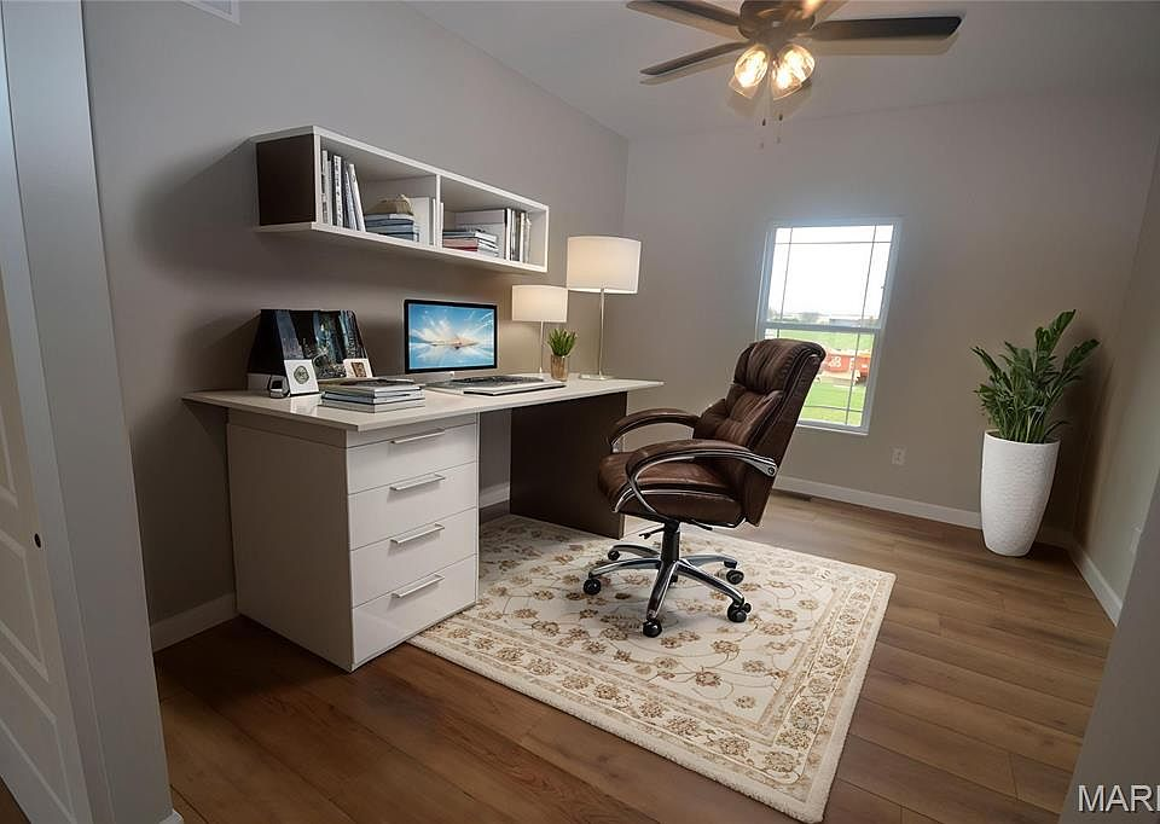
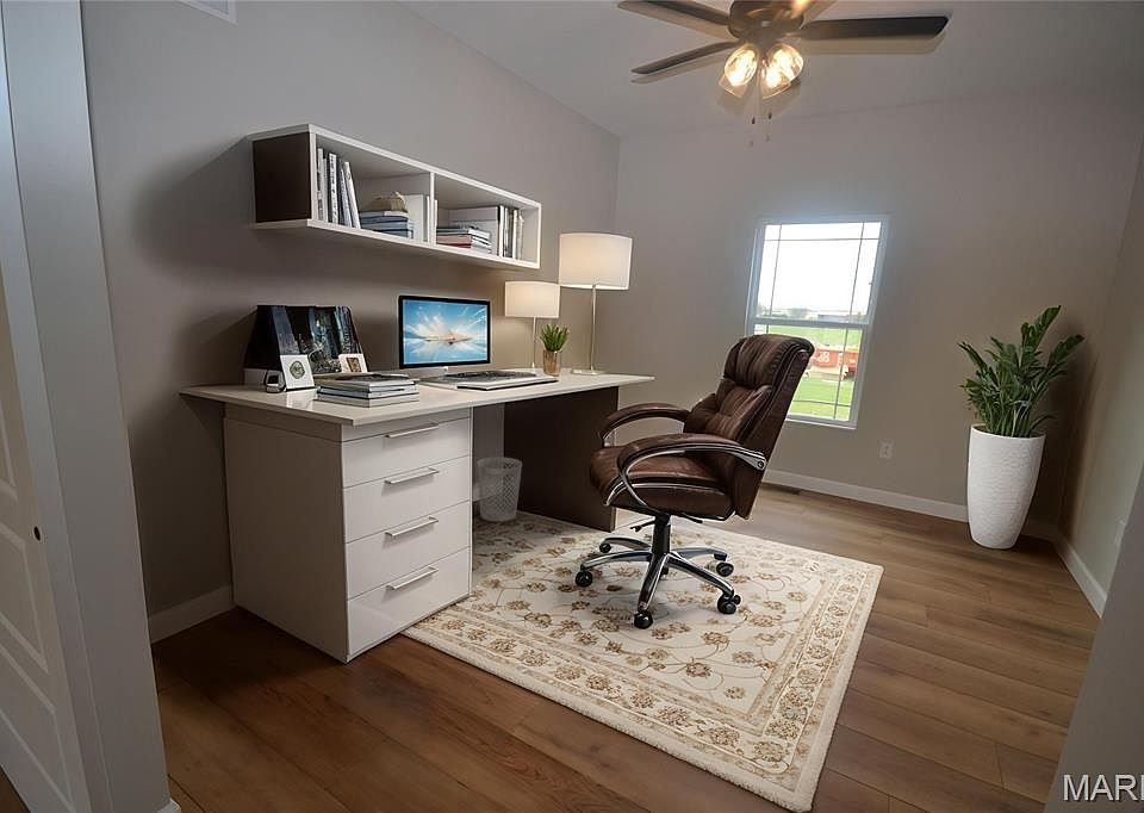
+ wastebasket (498, 489)
